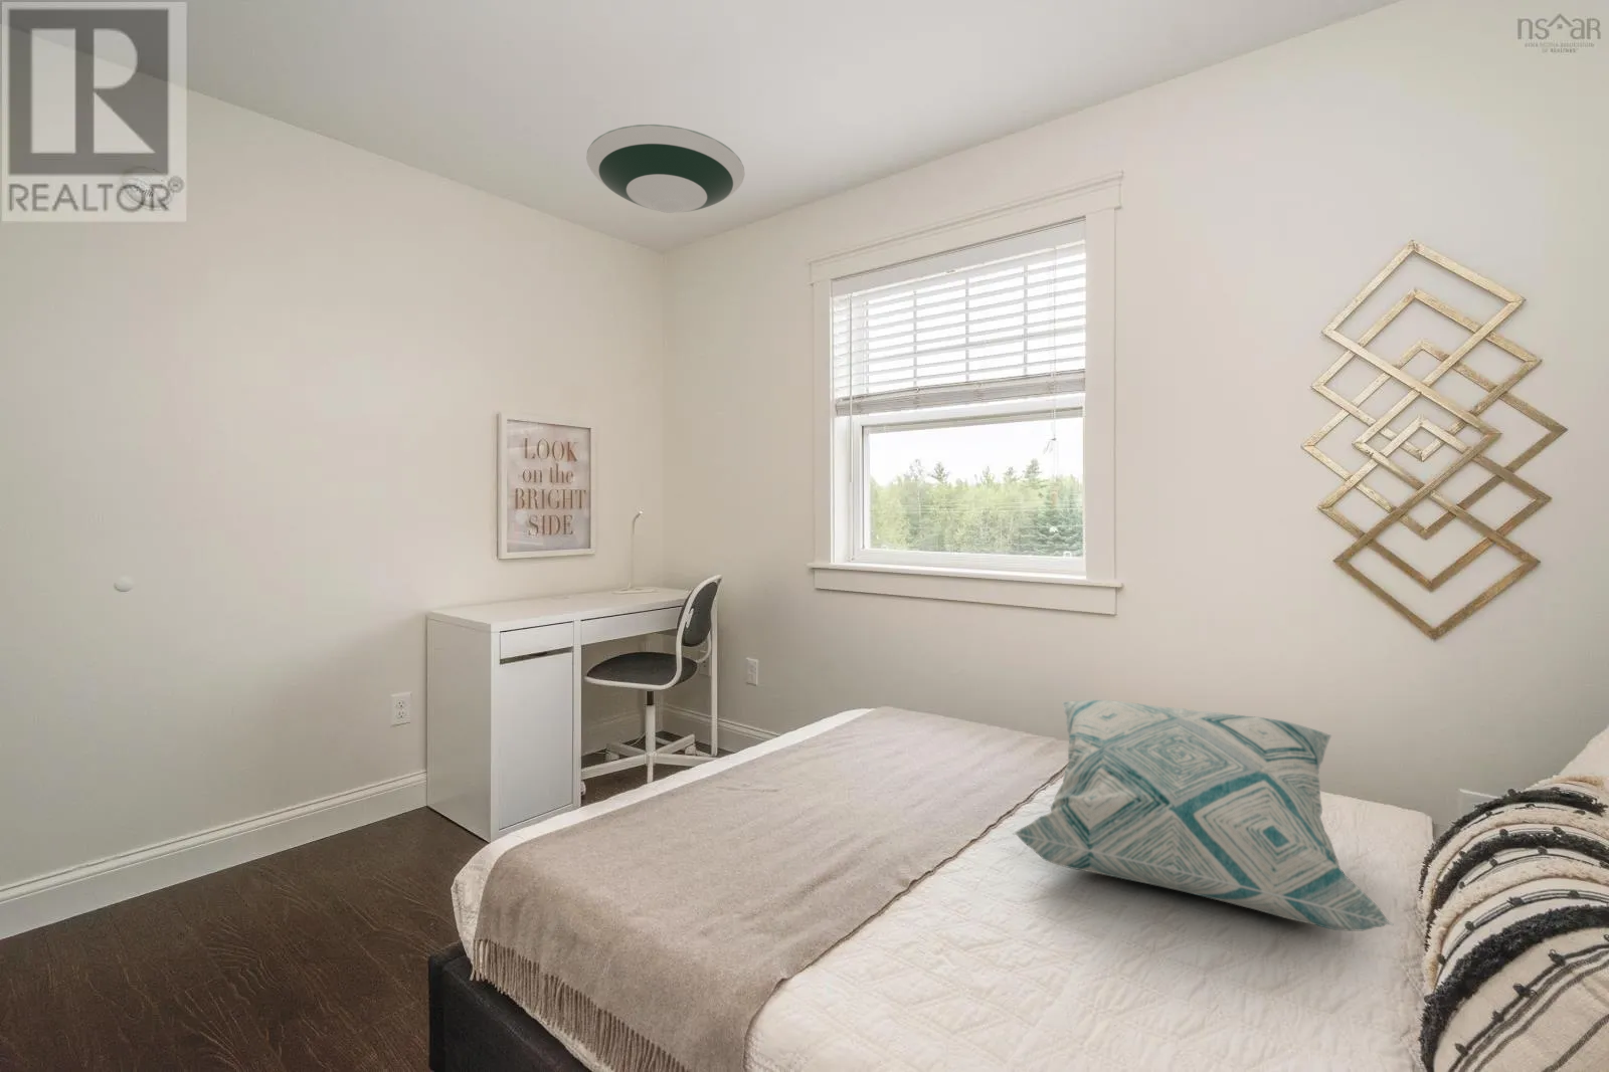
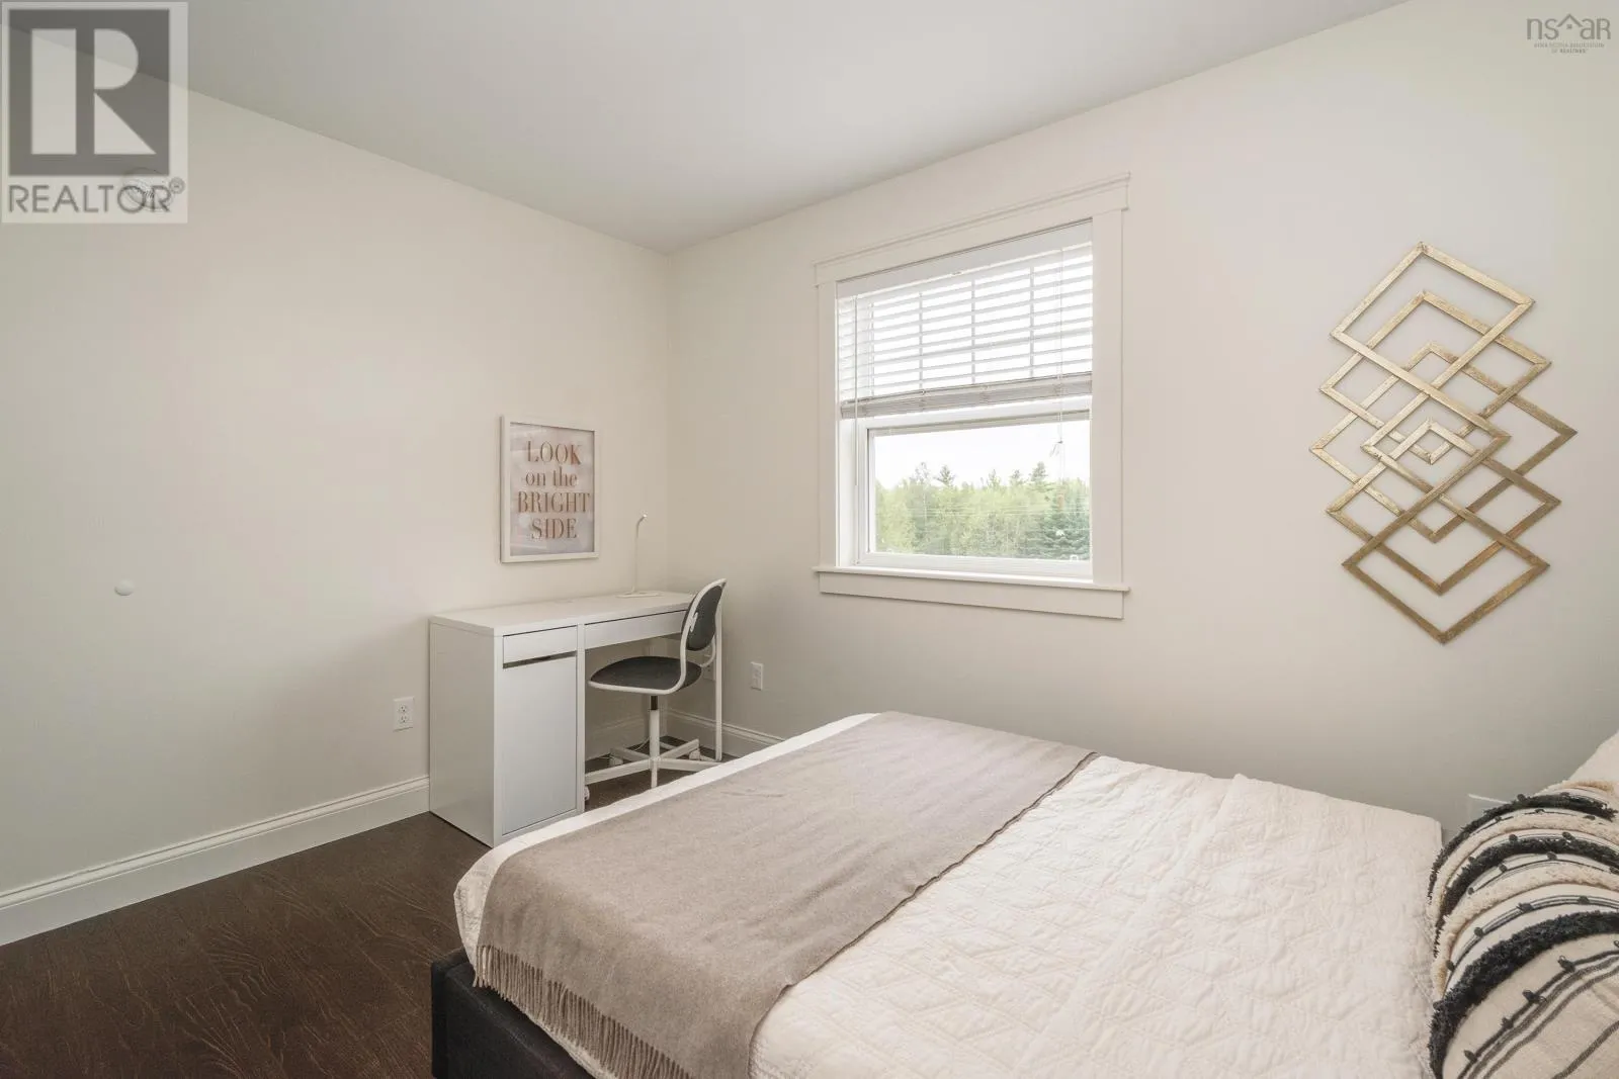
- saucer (667, 188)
- decorative pillow (1184, 791)
